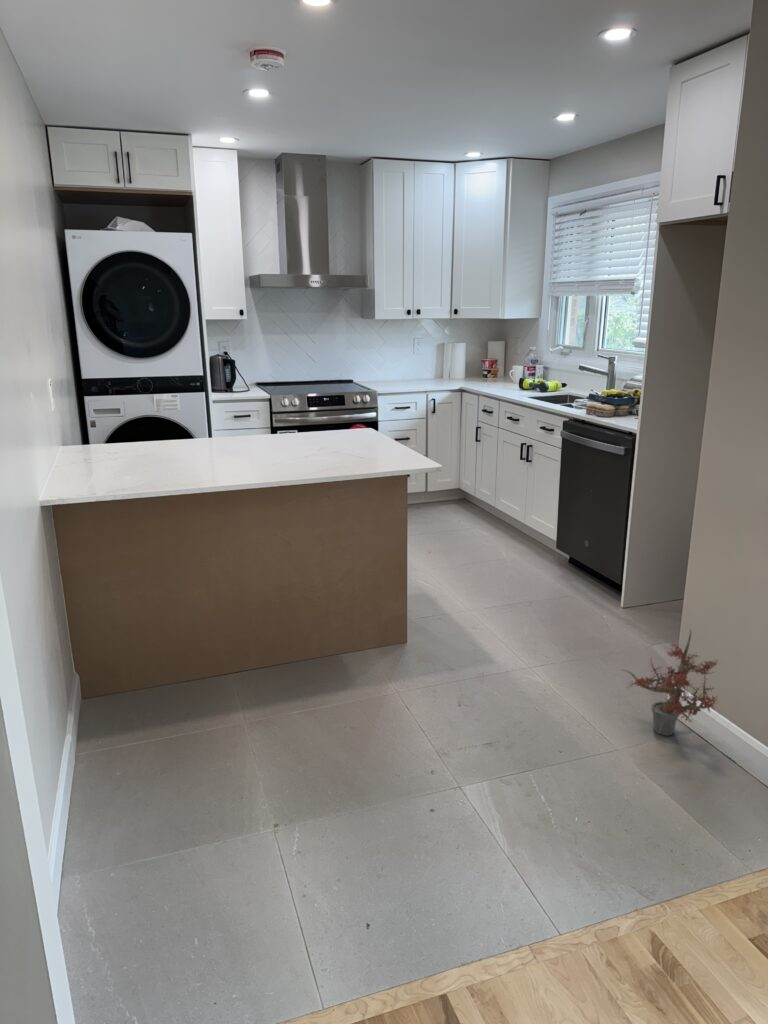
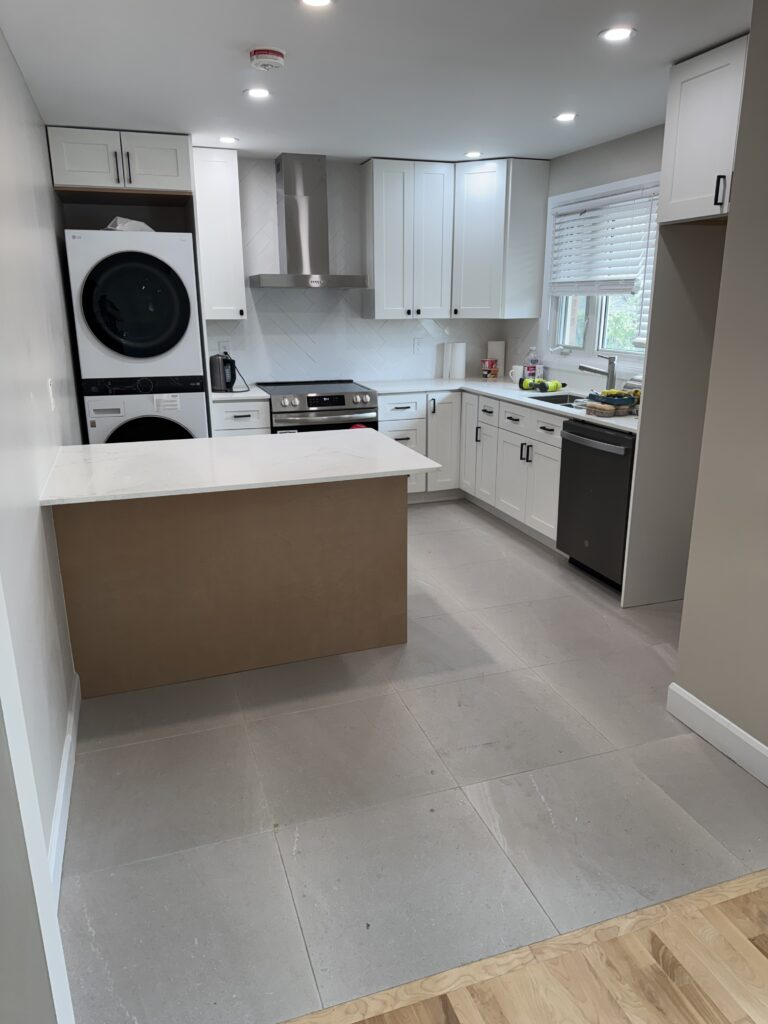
- potted plant (674, 680)
